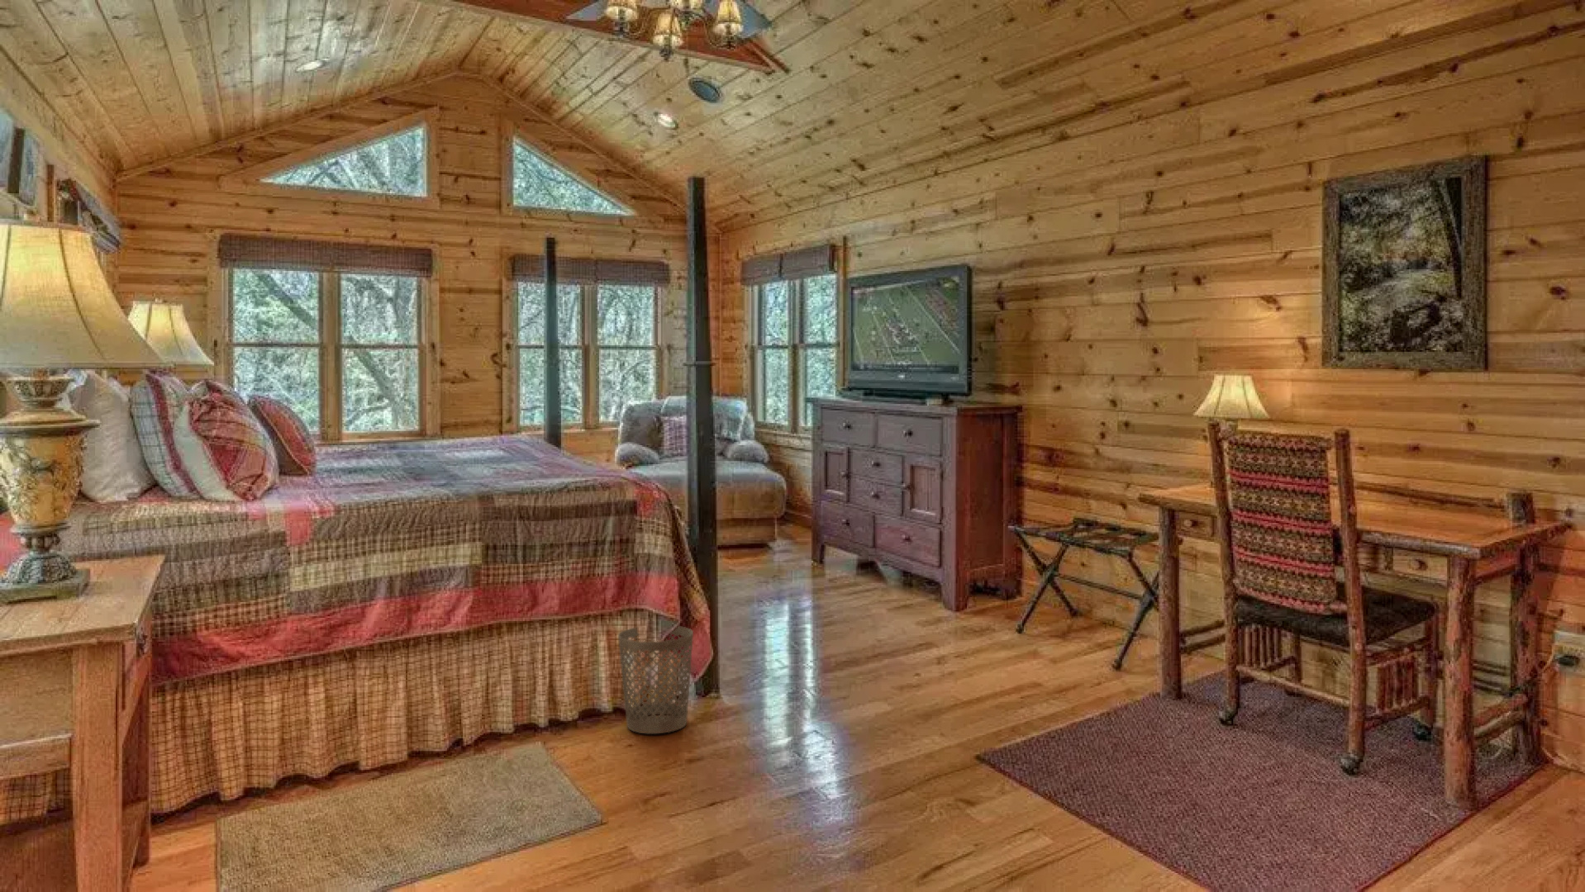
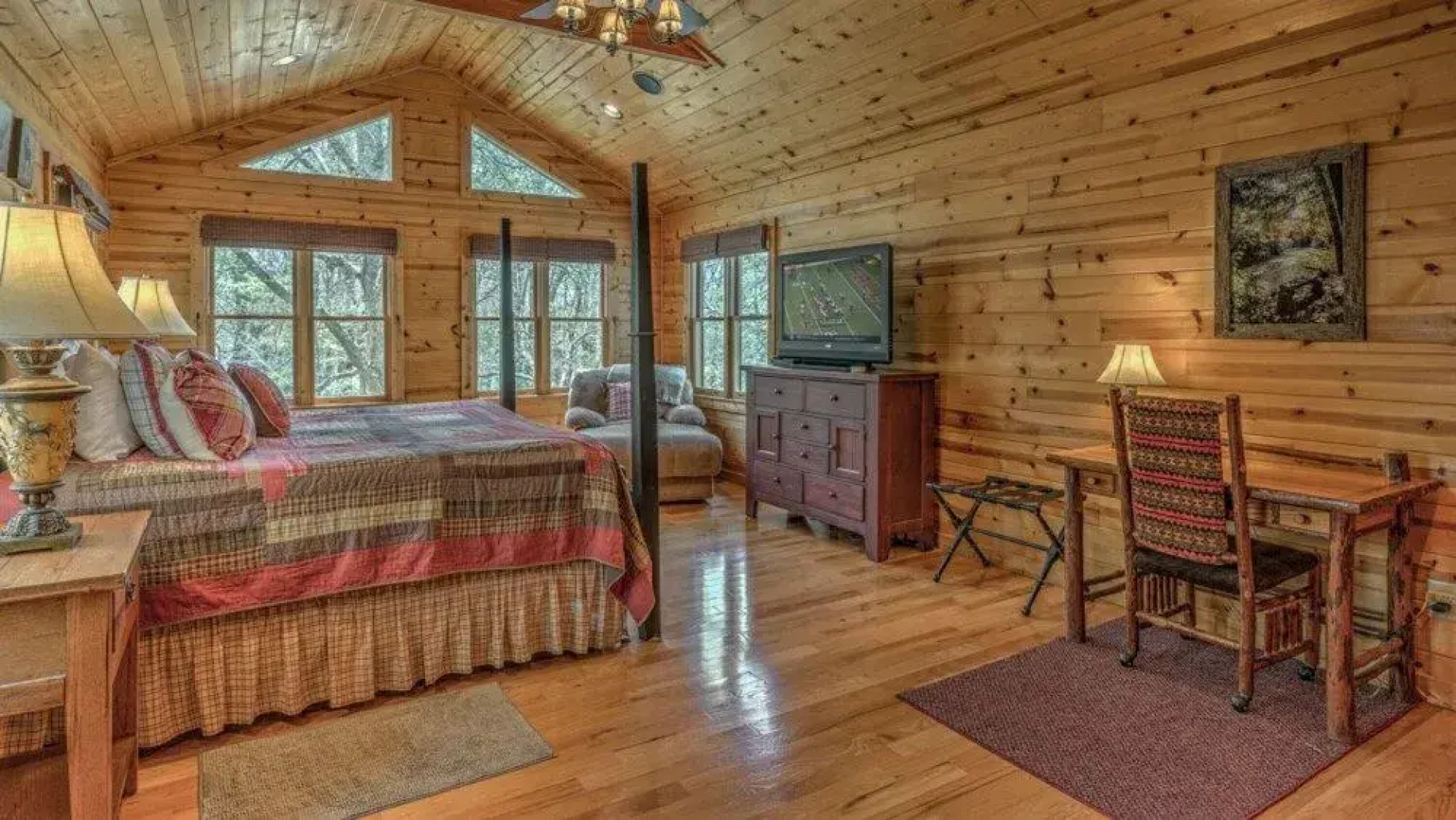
- wastebasket (655, 680)
